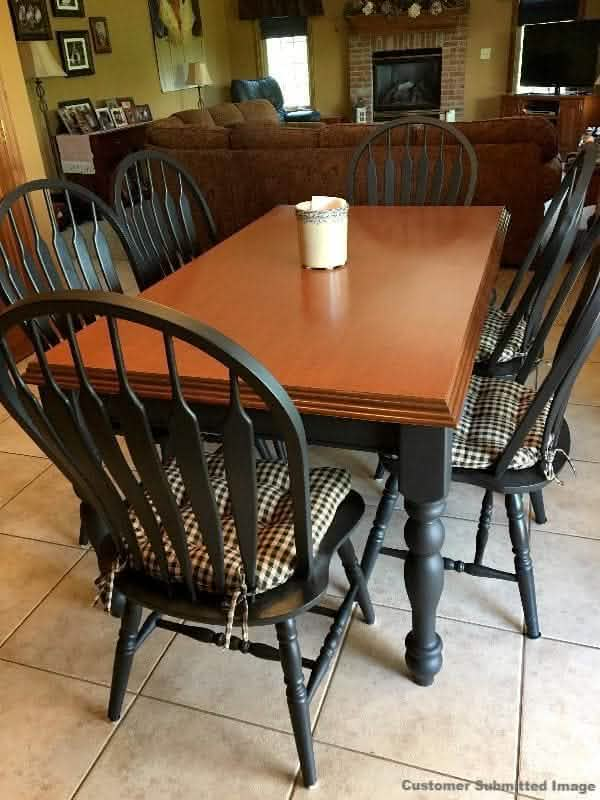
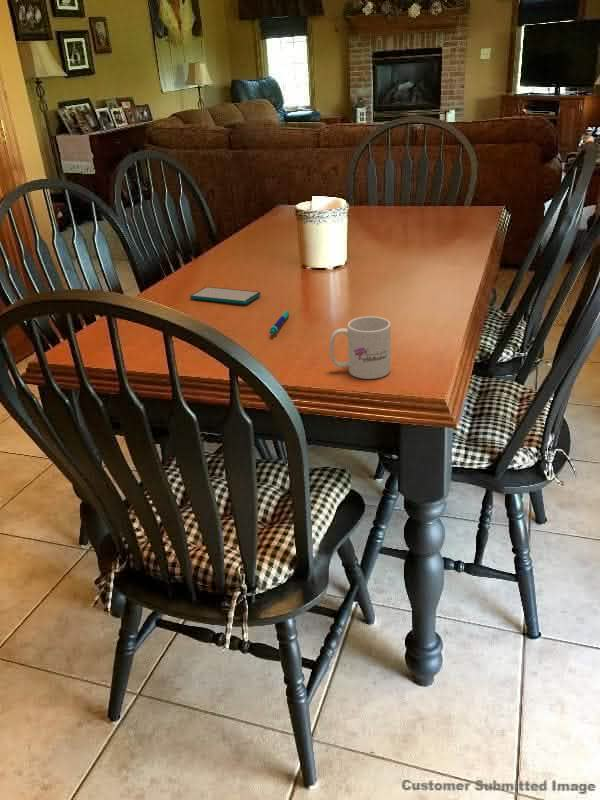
+ pen (281, 320)
+ smartphone (225, 295)
+ mug (360, 347)
